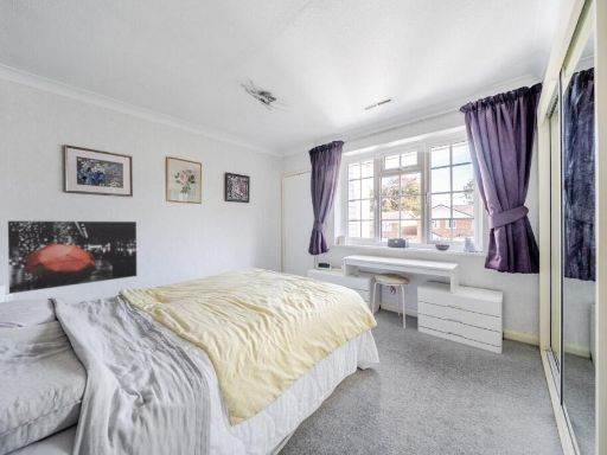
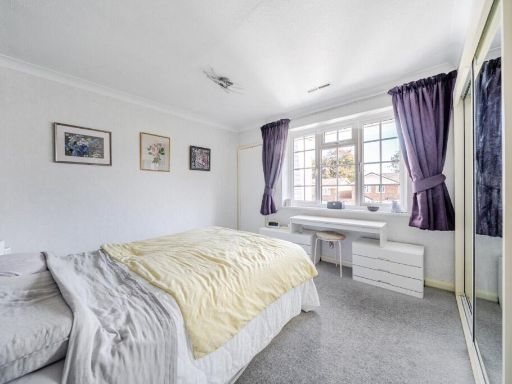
- wall art (81, 252)
